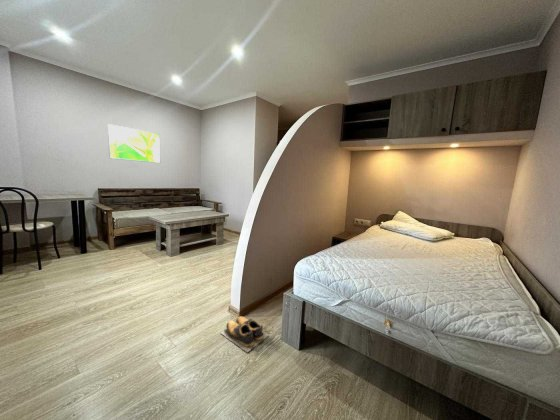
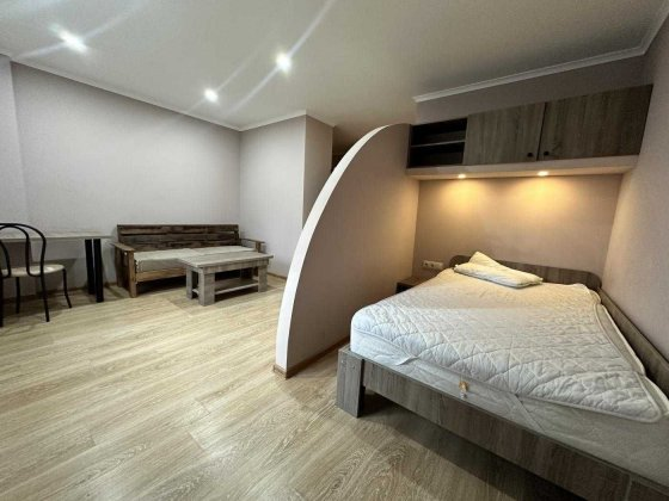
- shoes (244, 327)
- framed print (136, 145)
